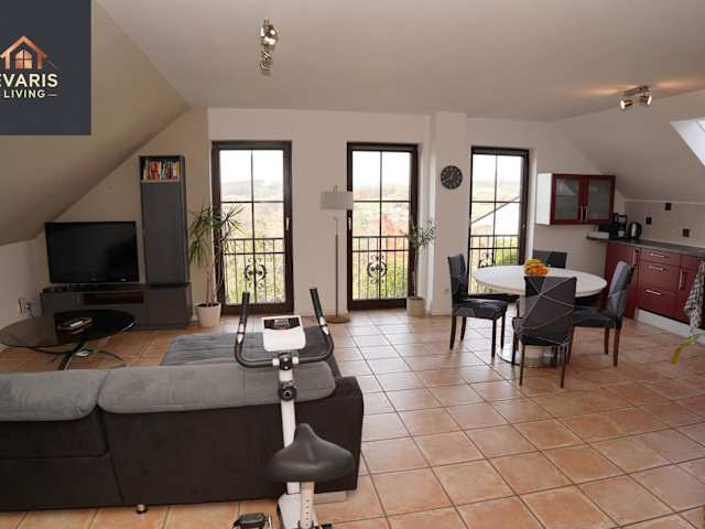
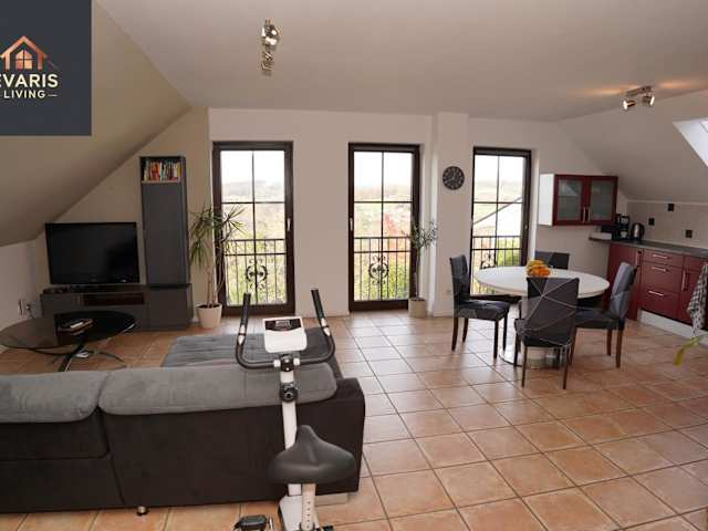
- floor lamp (336, 252)
